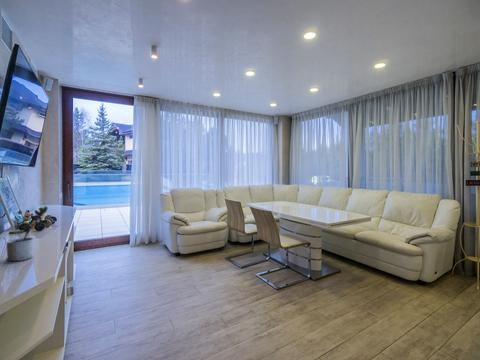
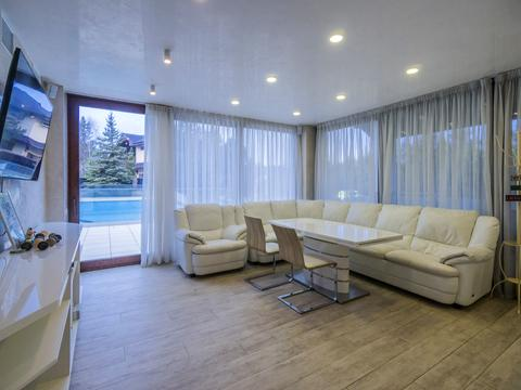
- potted plant (27, 232)
